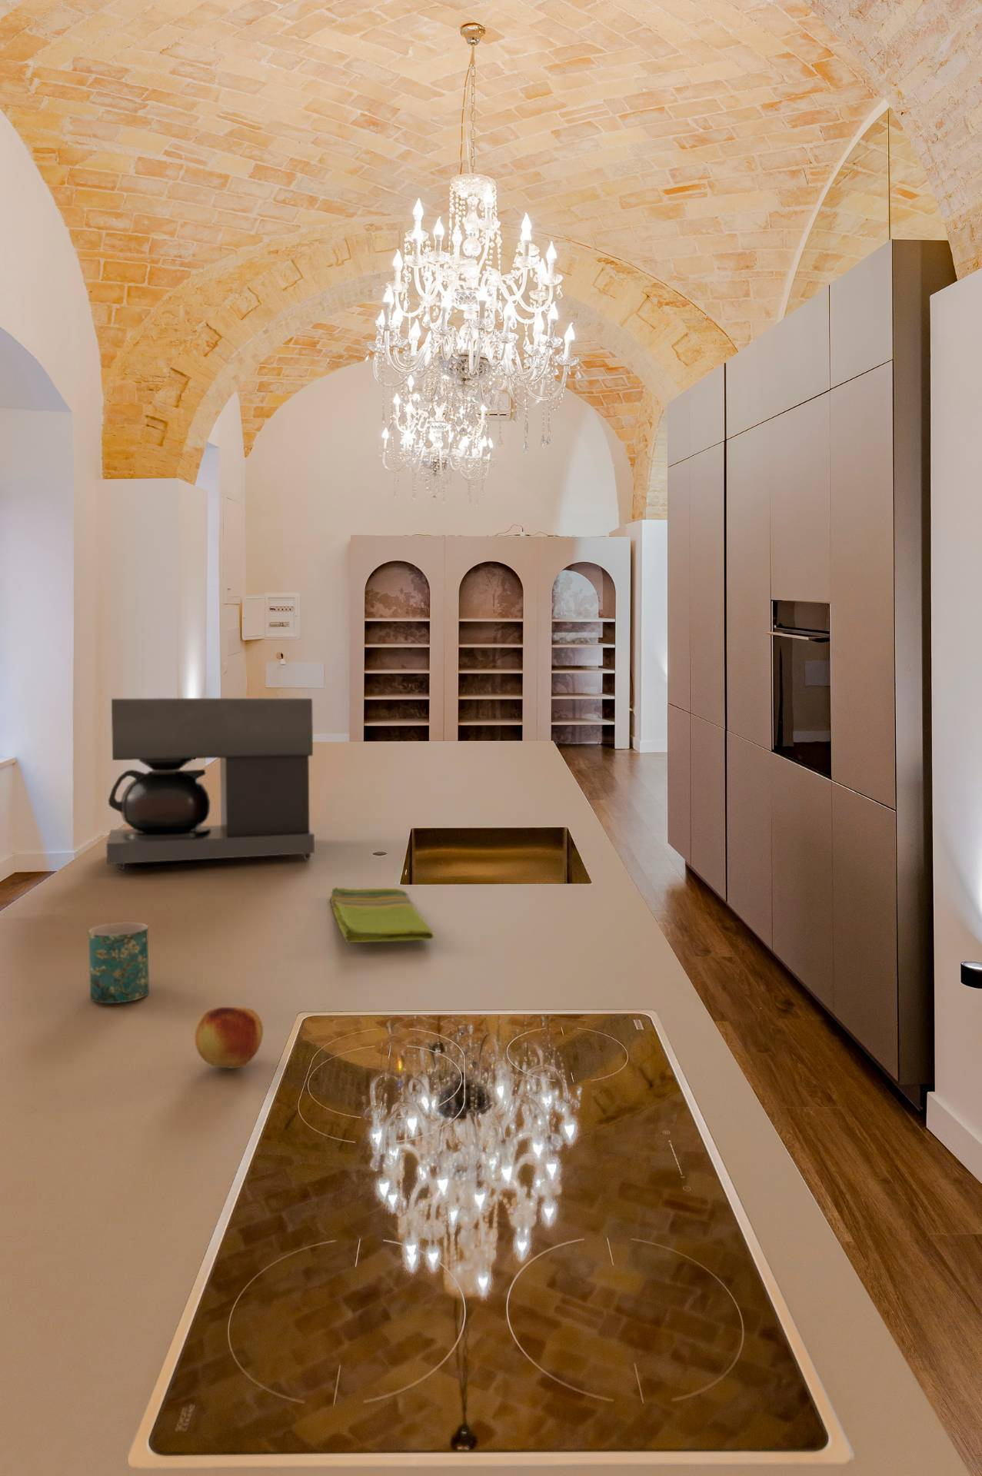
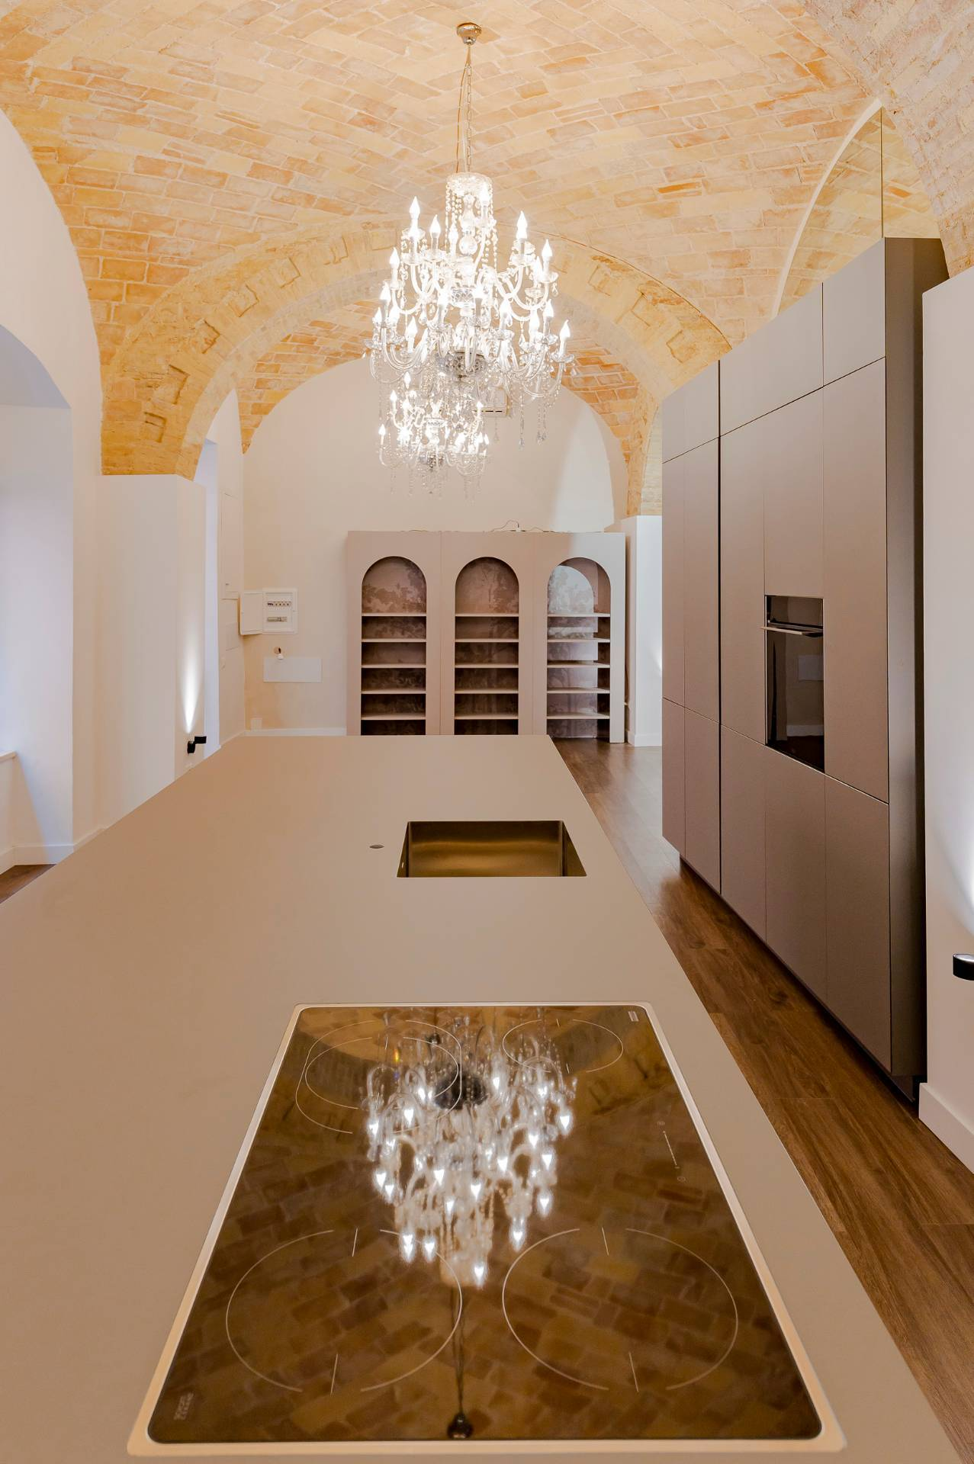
- fruit (229, 1036)
- coffee maker (205, 774)
- dish towel (378, 912)
- mug (118, 959)
